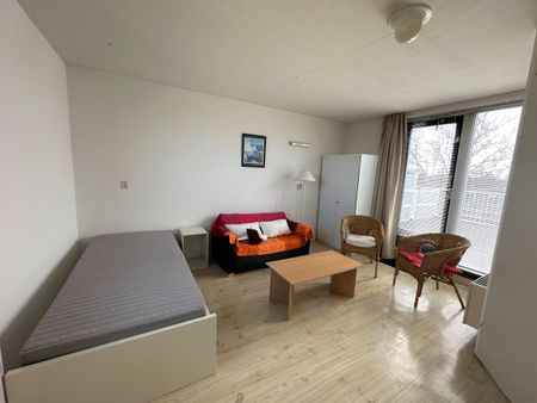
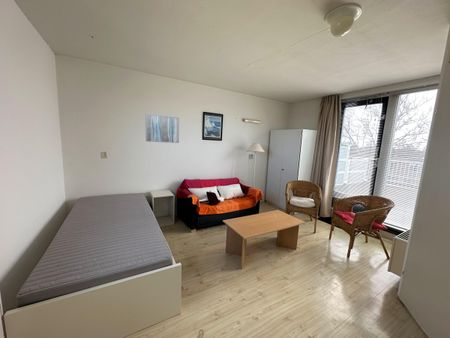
+ wall art (162, 129)
